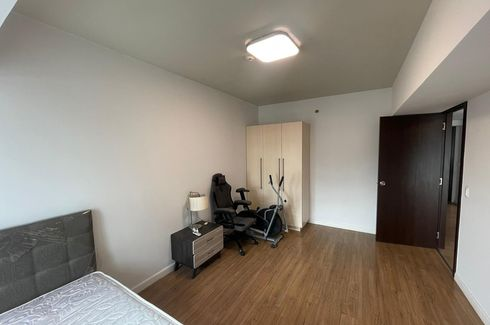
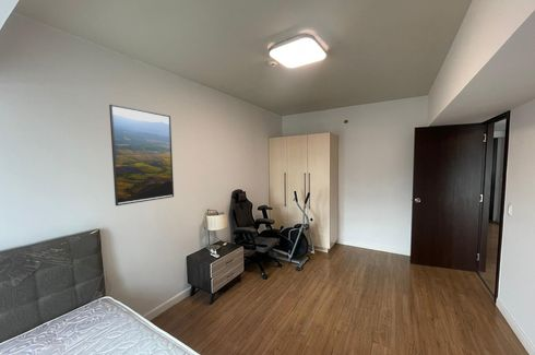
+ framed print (145, 156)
